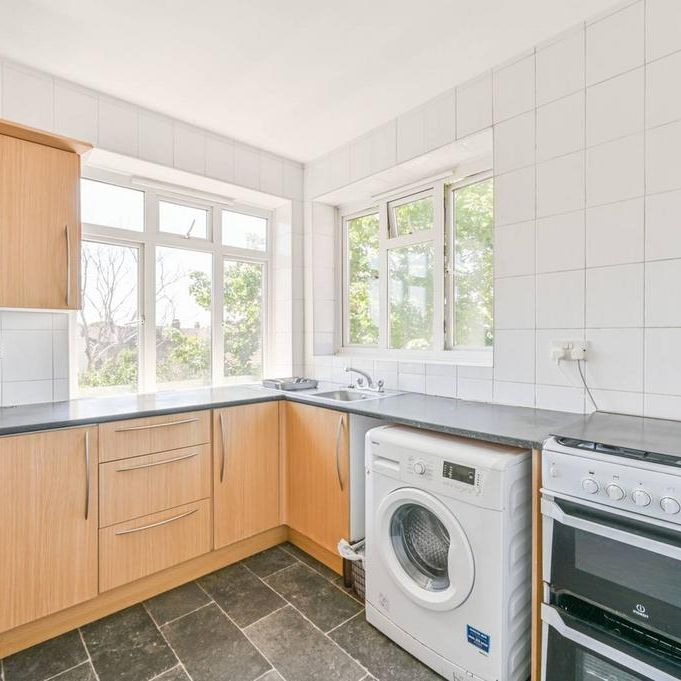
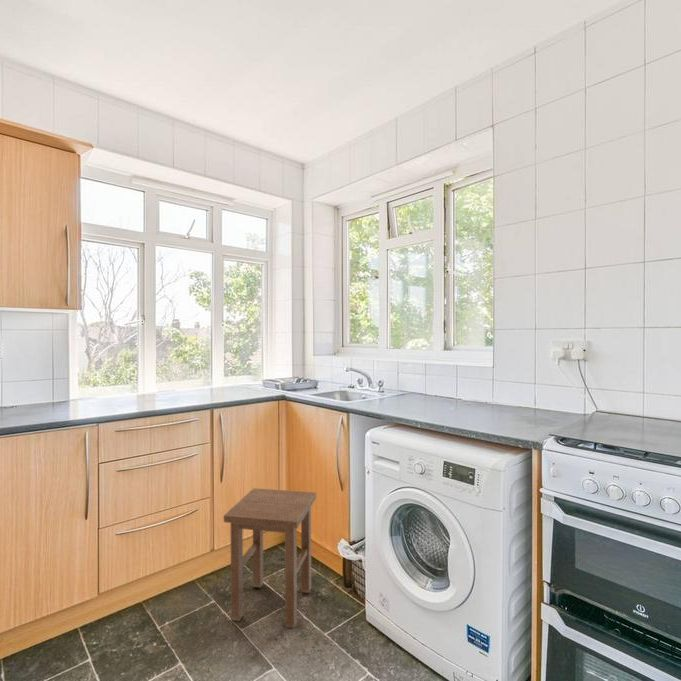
+ stool (262, 553)
